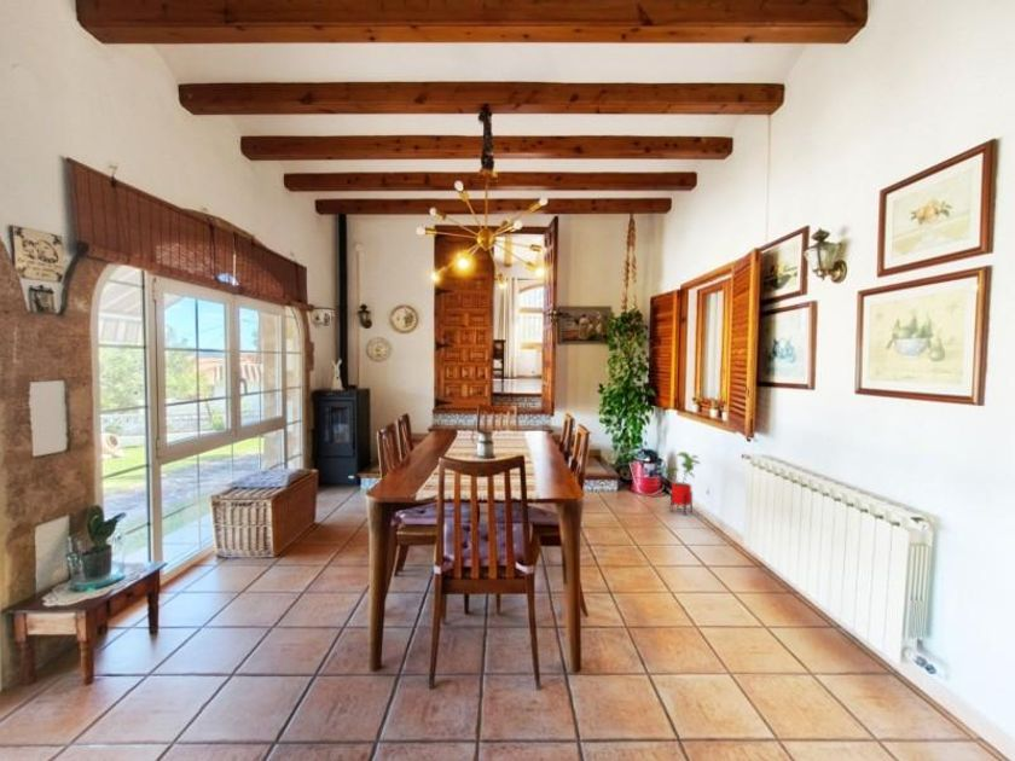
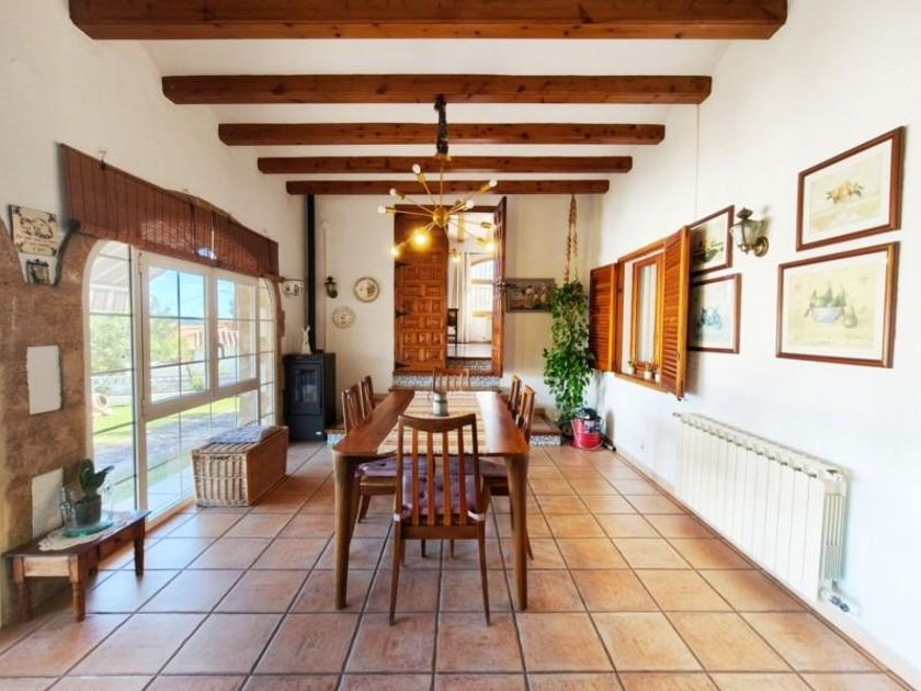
- house plant (682, 482)
